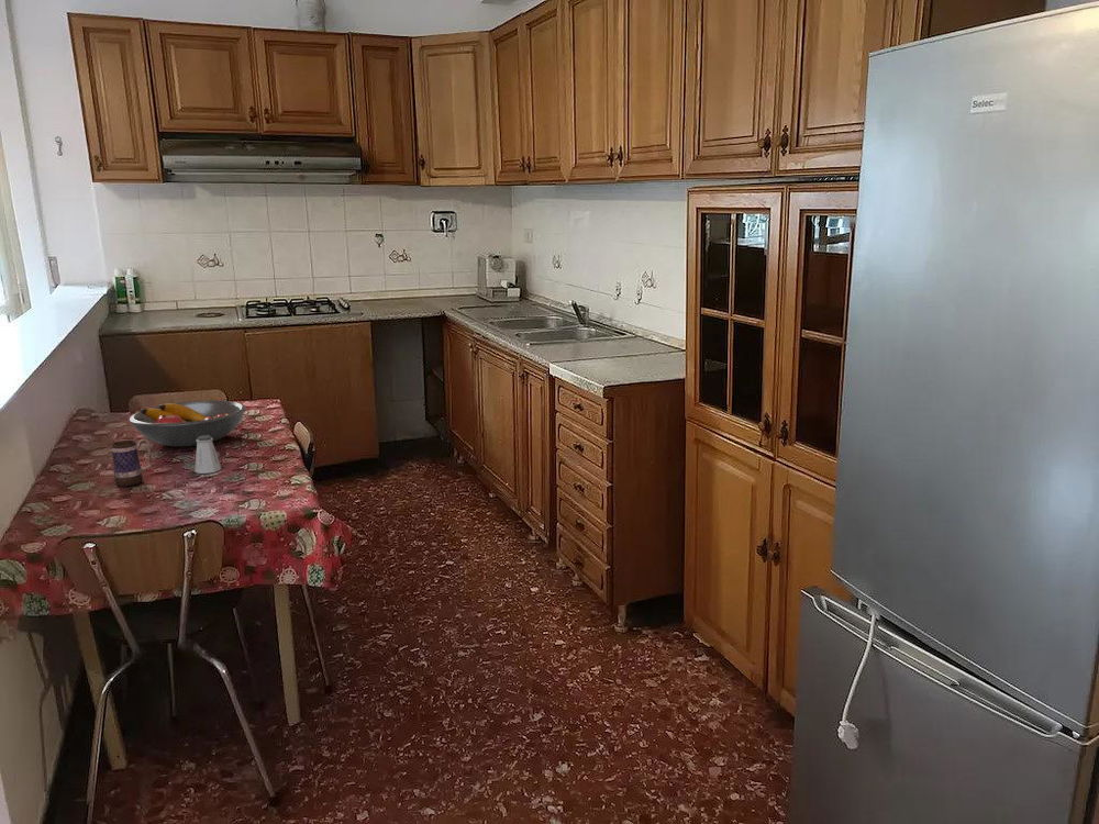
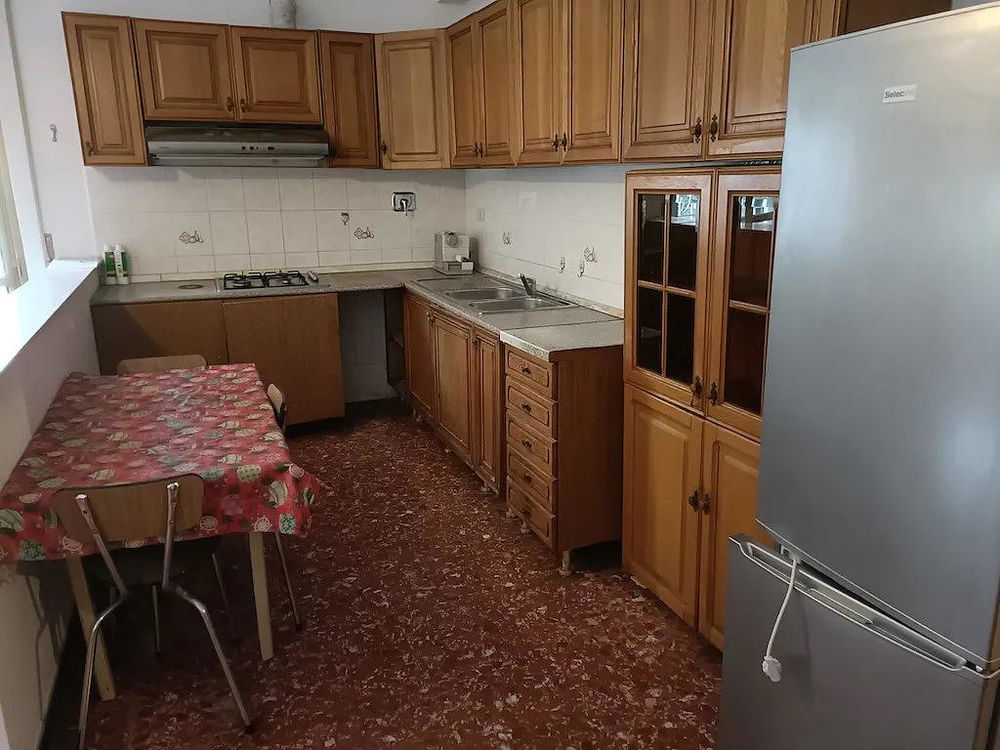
- fruit bowl (190, 422)
- saltshaker (206, 453)
- mug (132, 460)
